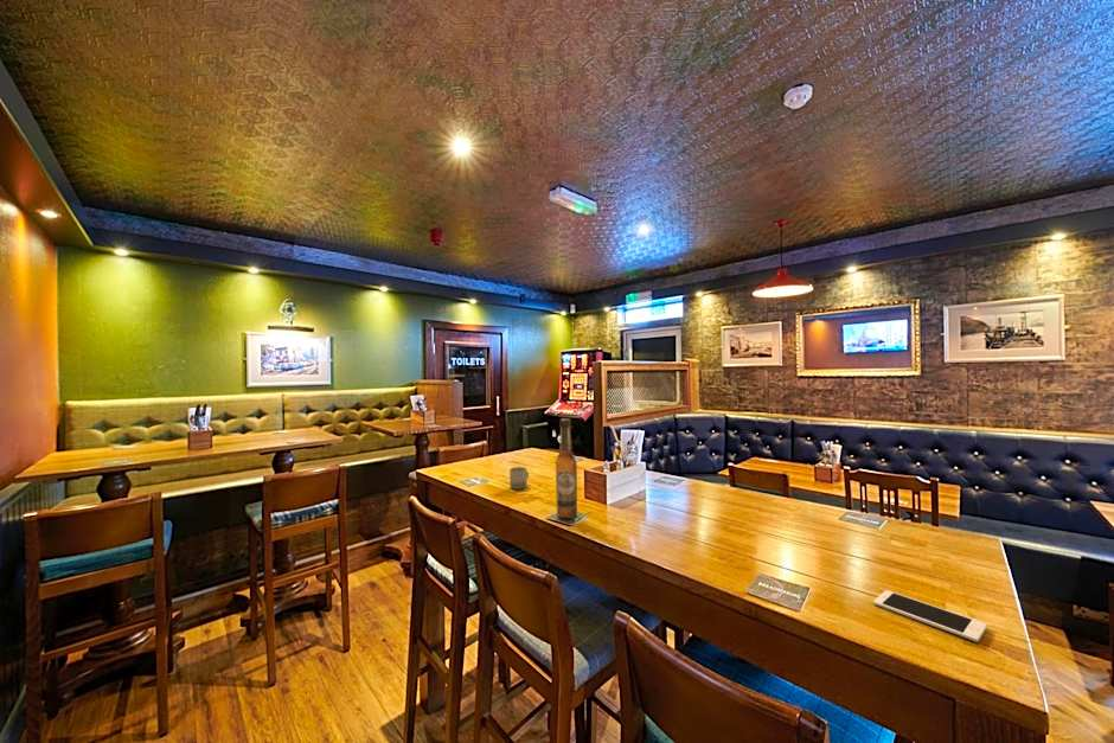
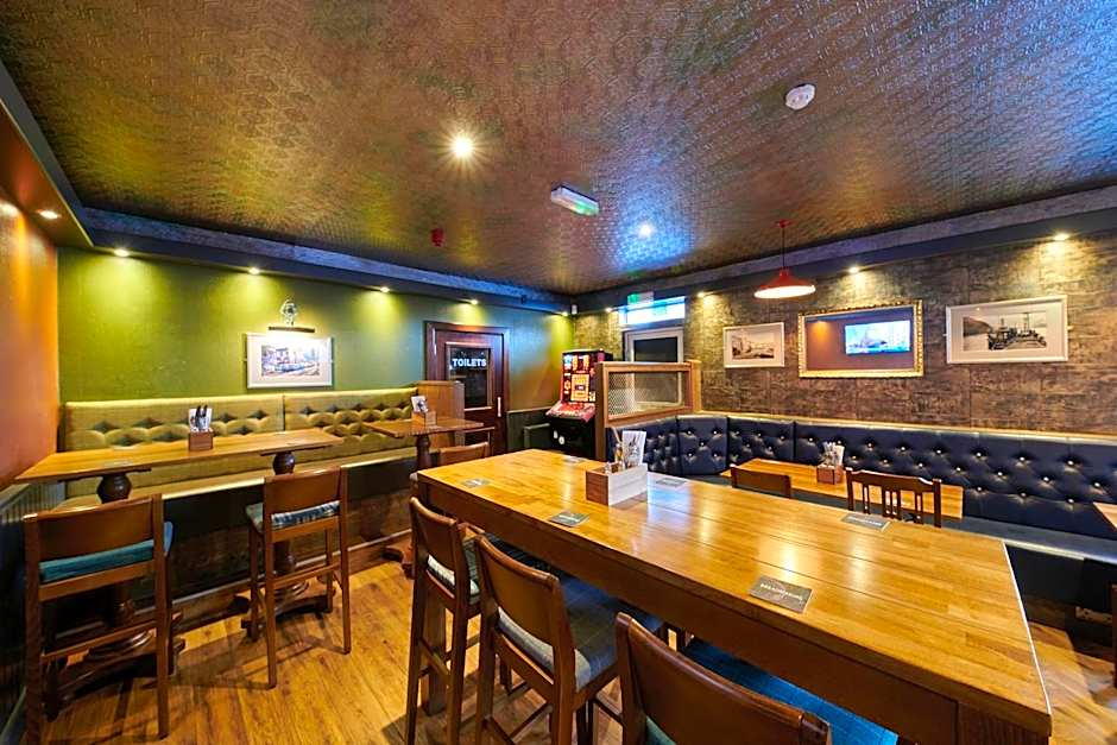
- beer bottle (565, 467)
- cell phone (927, 613)
- cup (520, 476)
